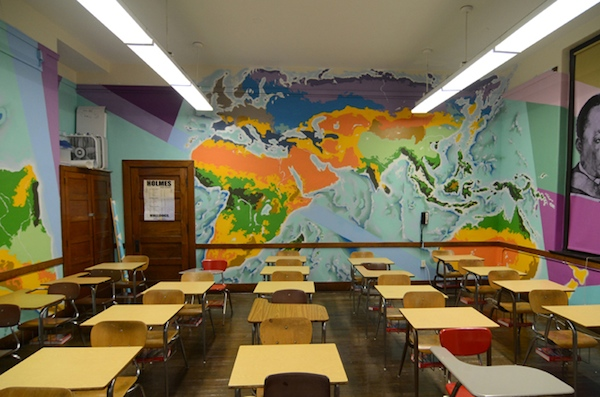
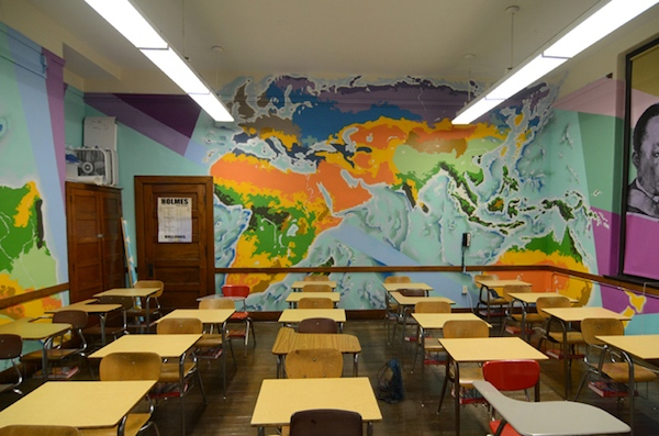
+ backpack (391, 377)
